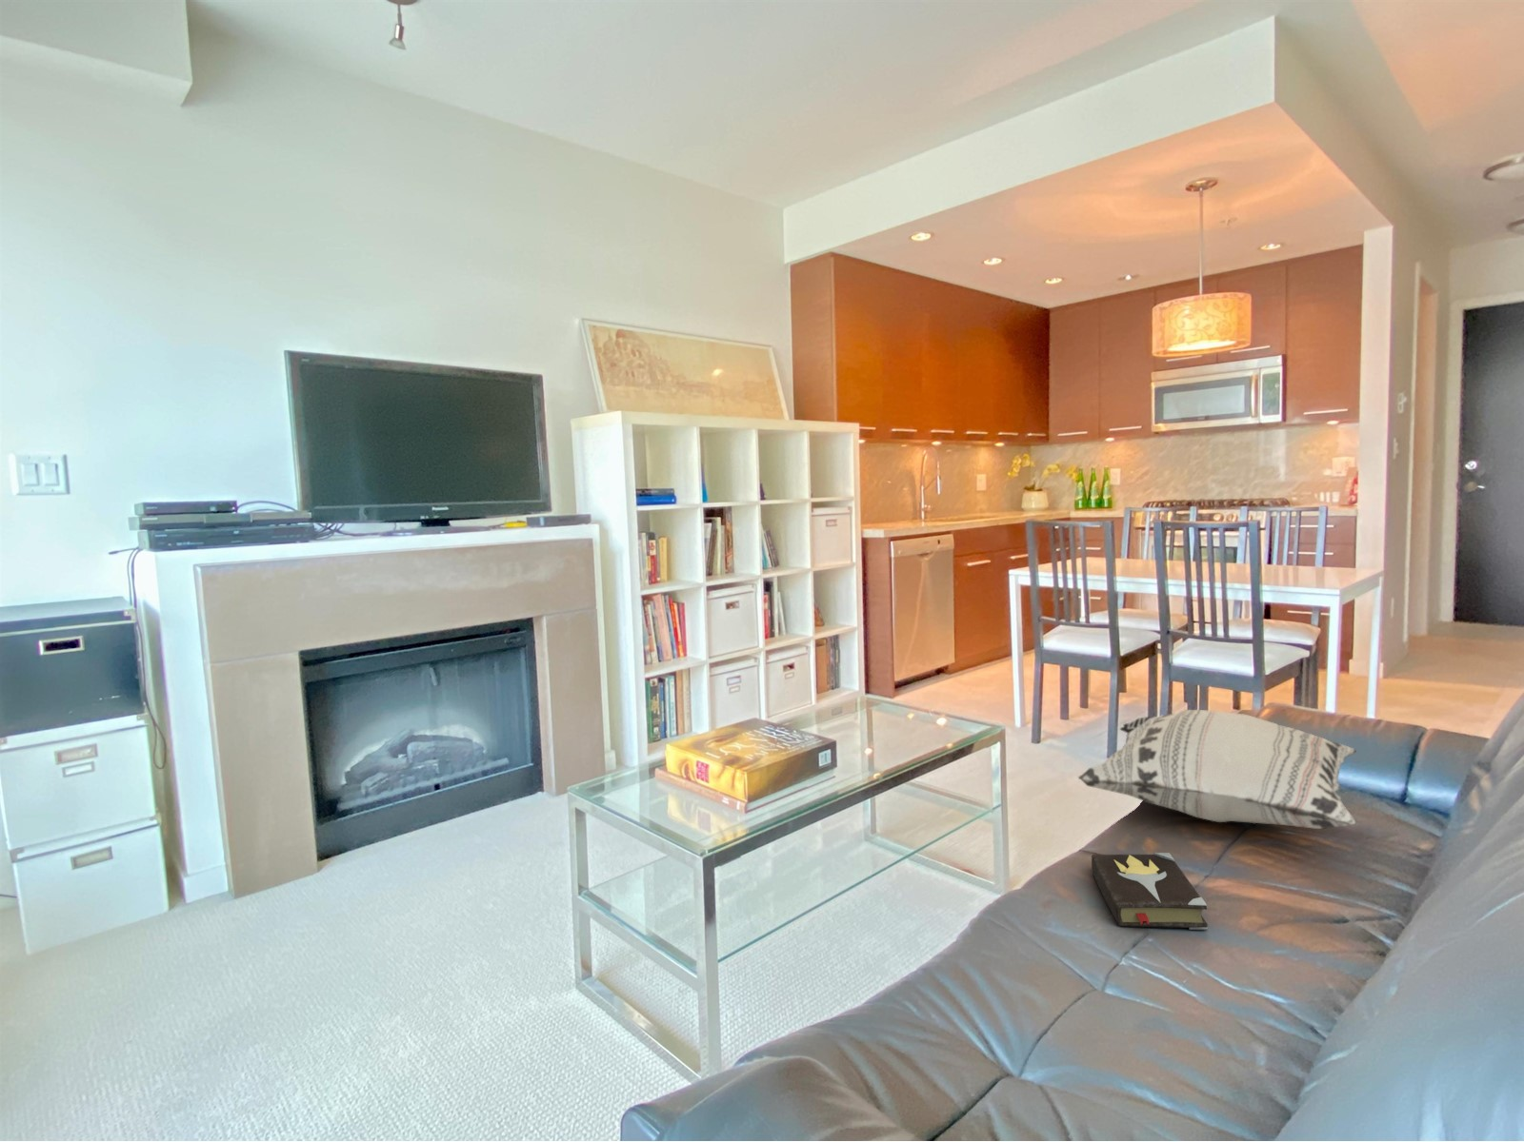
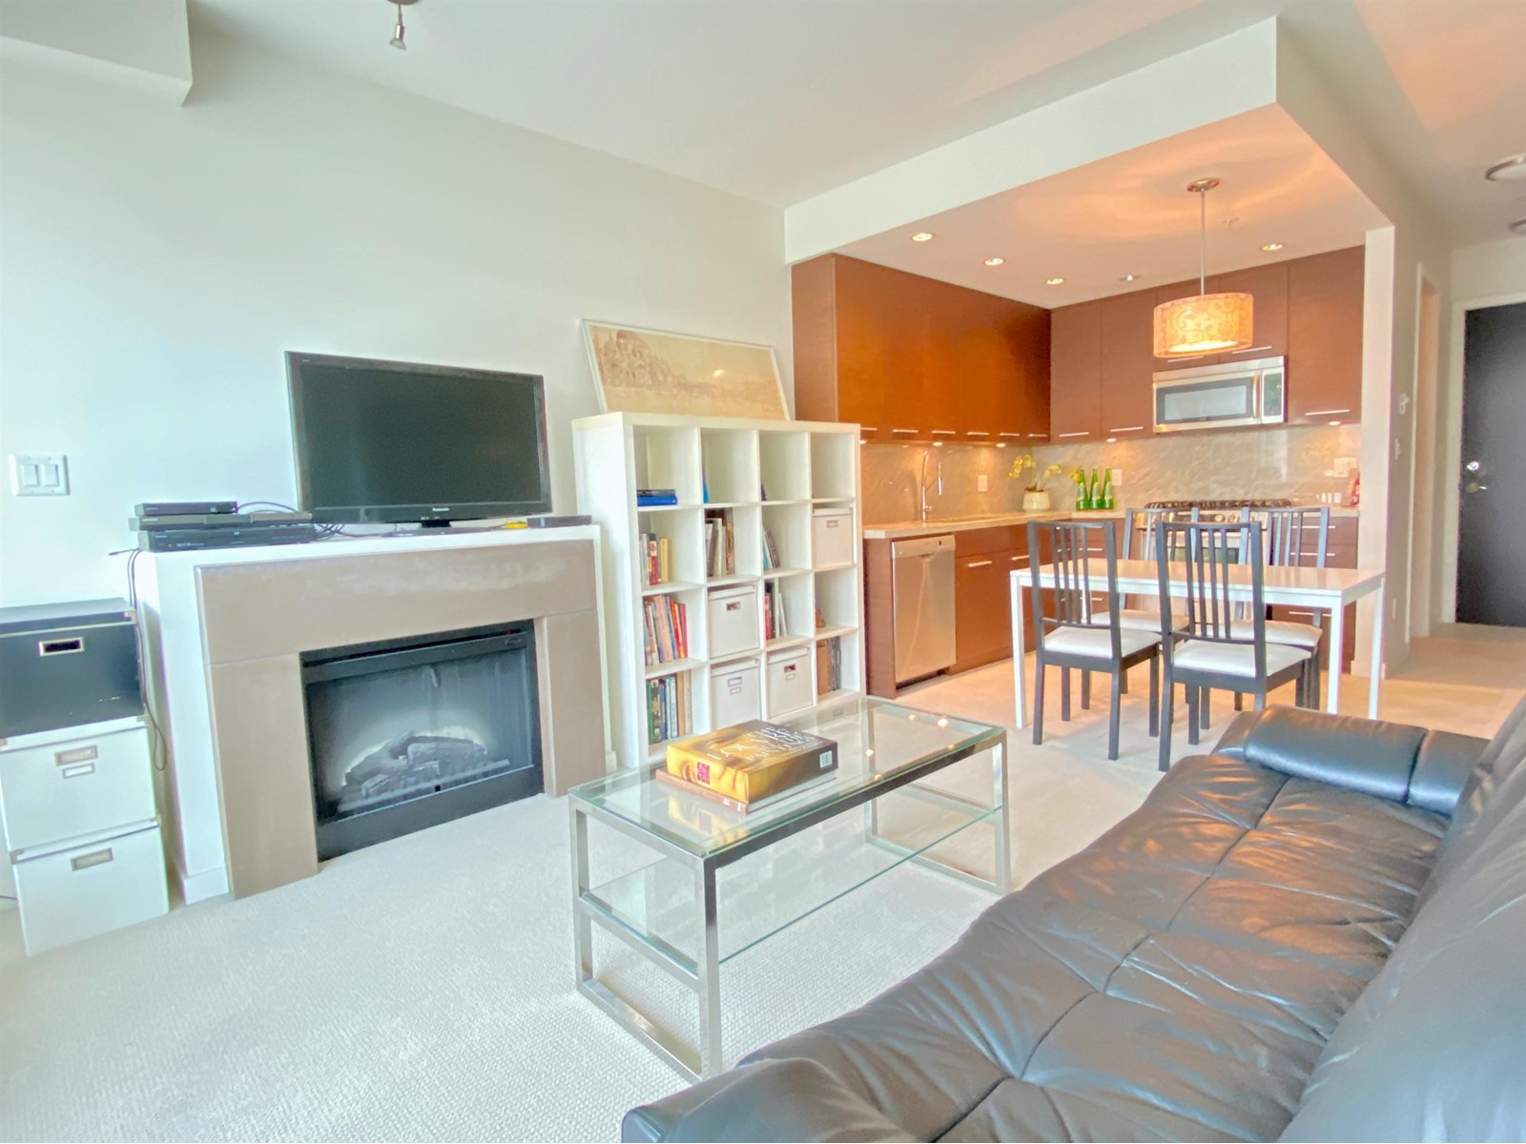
- hardback book (1145, 886)
- decorative pillow (1219, 763)
